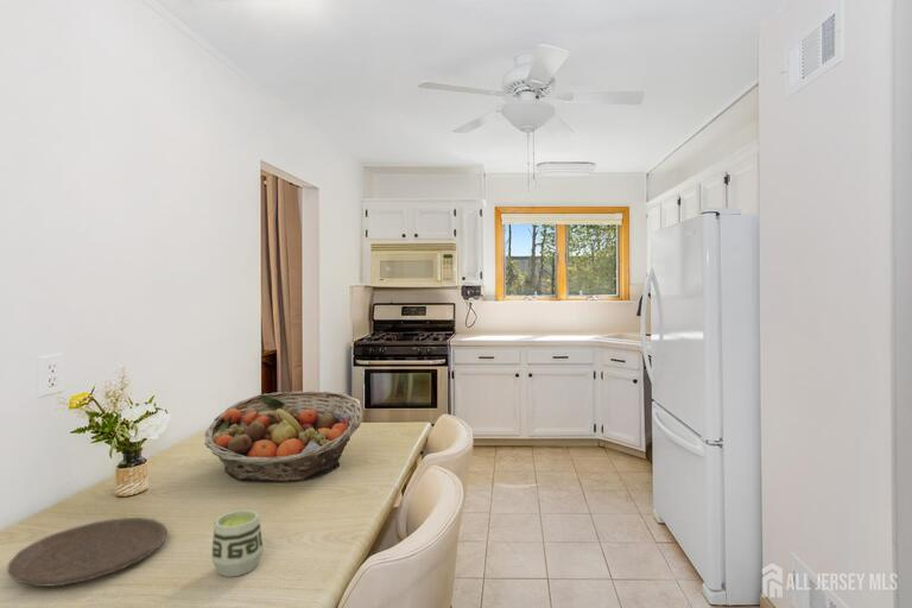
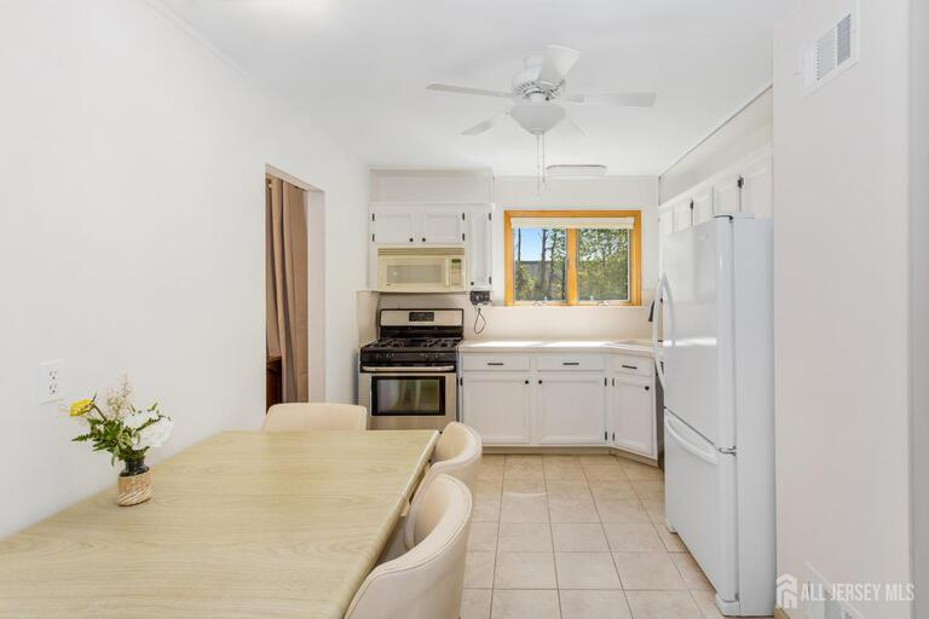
- plate (93, 549)
- cup (238, 543)
- fruit basket (285, 432)
